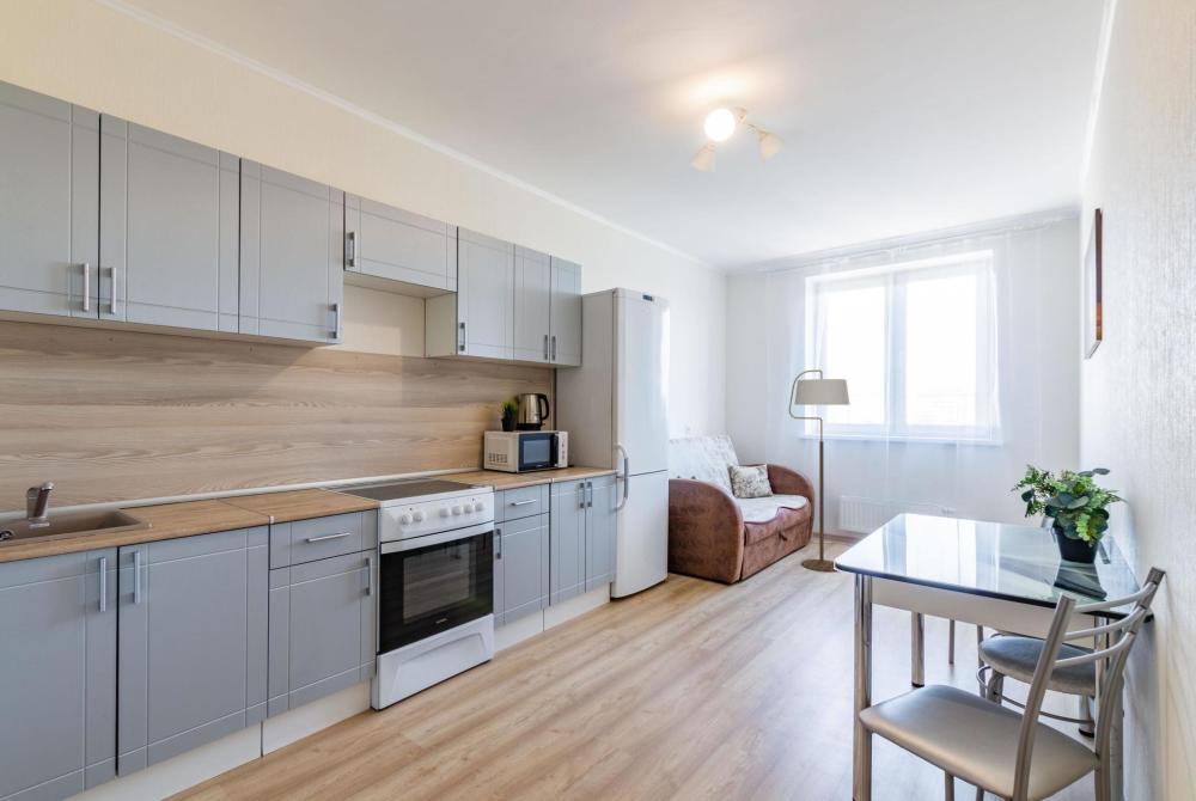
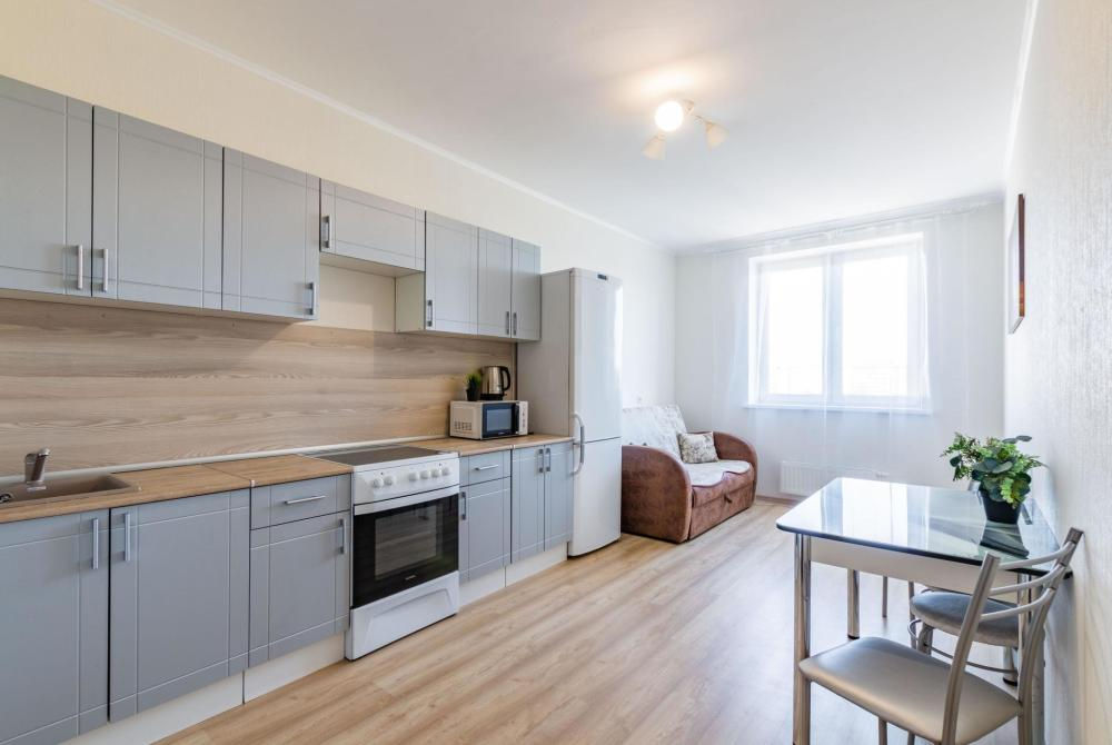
- floor lamp (819, 467)
